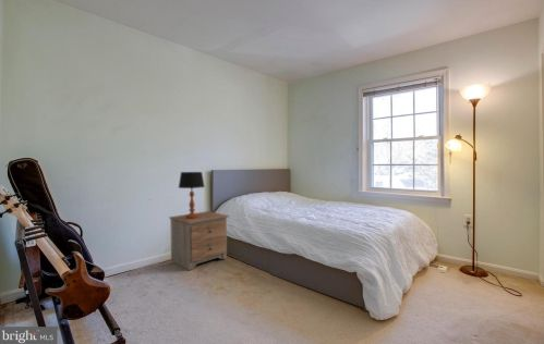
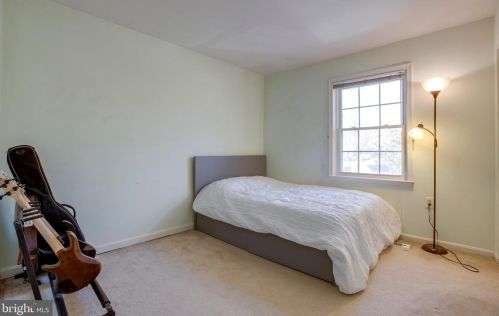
- nightstand (200, 237)
- table lamp (191, 194)
